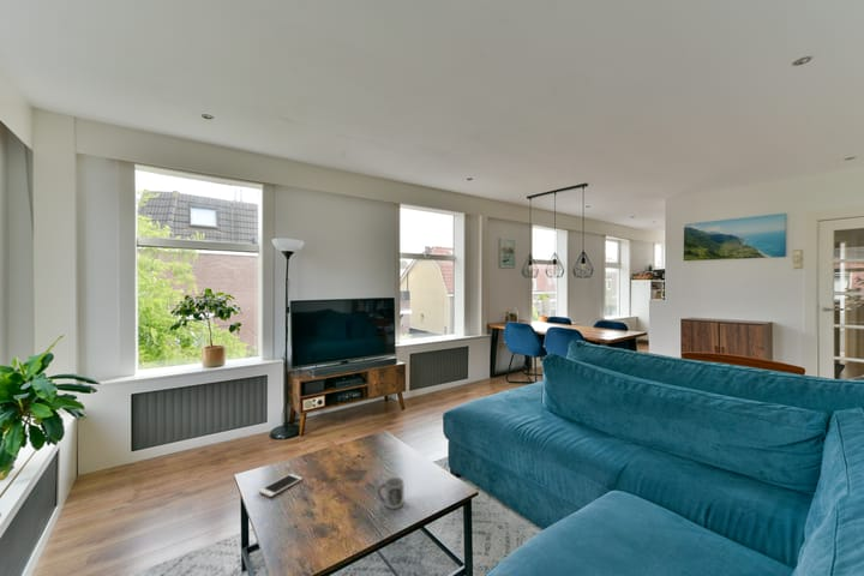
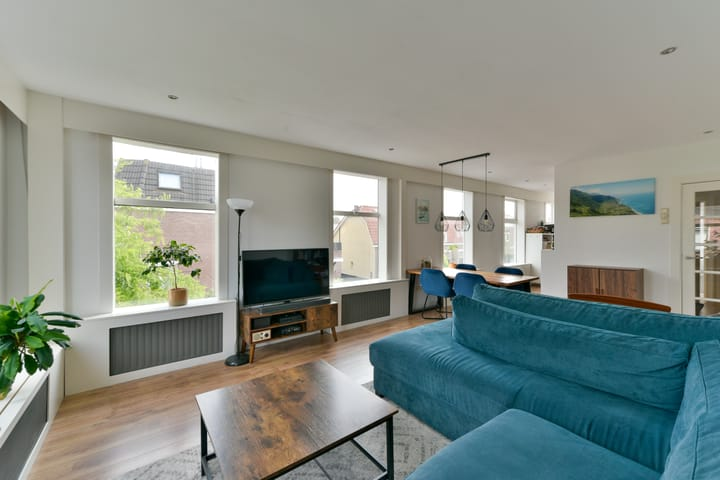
- cell phone (281, 484)
- cup (390, 492)
